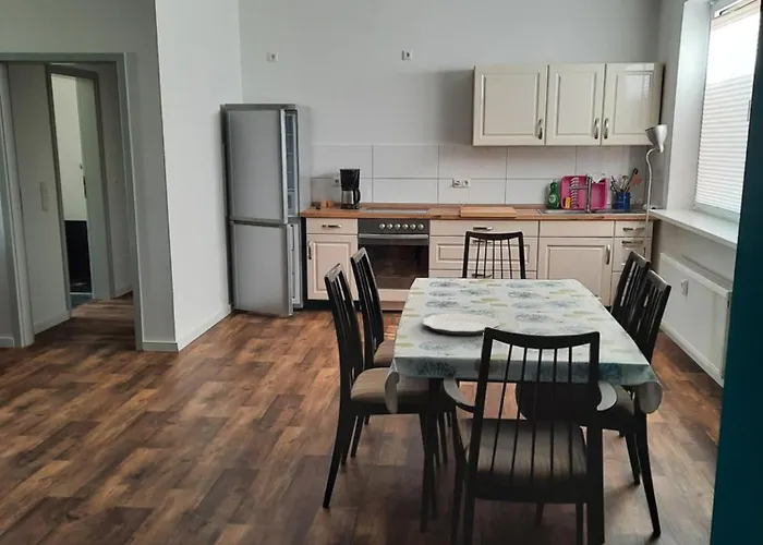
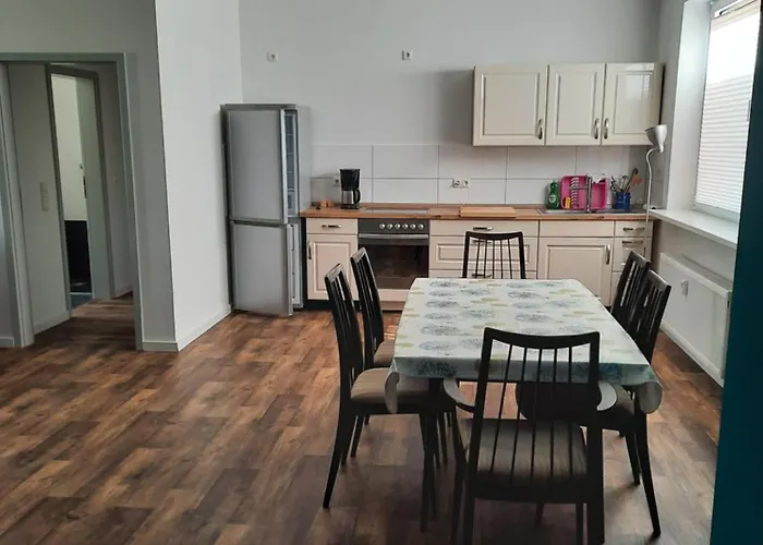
- plate (460, 324)
